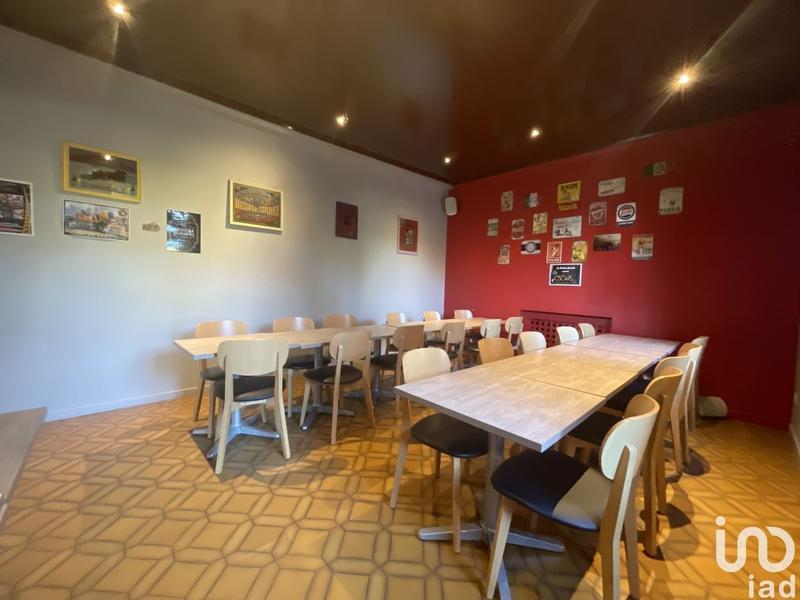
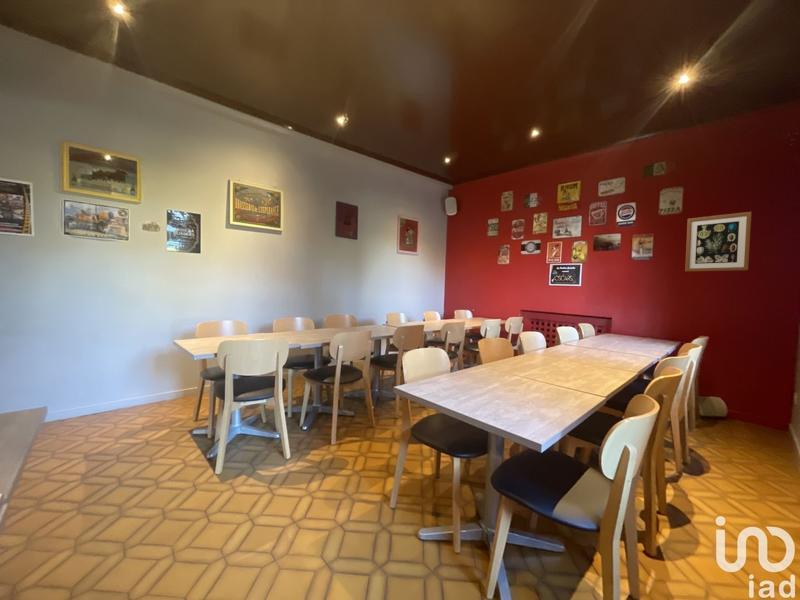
+ wall art (716, 243)
